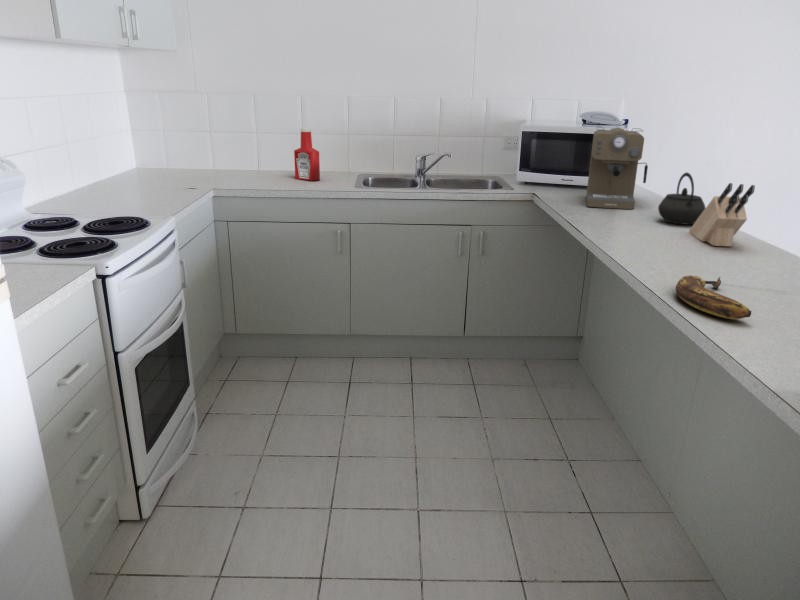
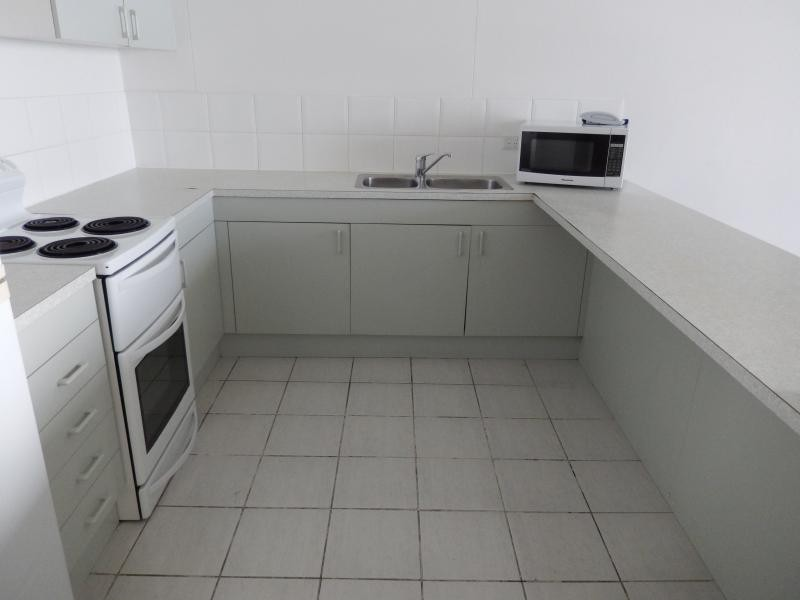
- coffee maker (618, 167)
- knife block (721, 210)
- banana (712, 293)
- soap bottle (306, 153)
- kettle (682, 197)
